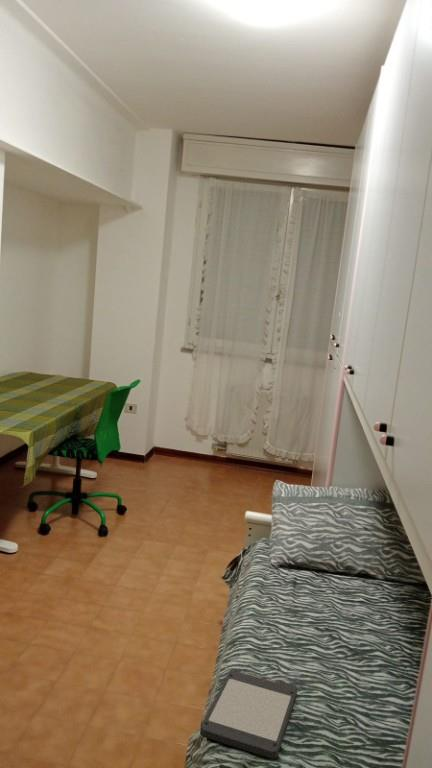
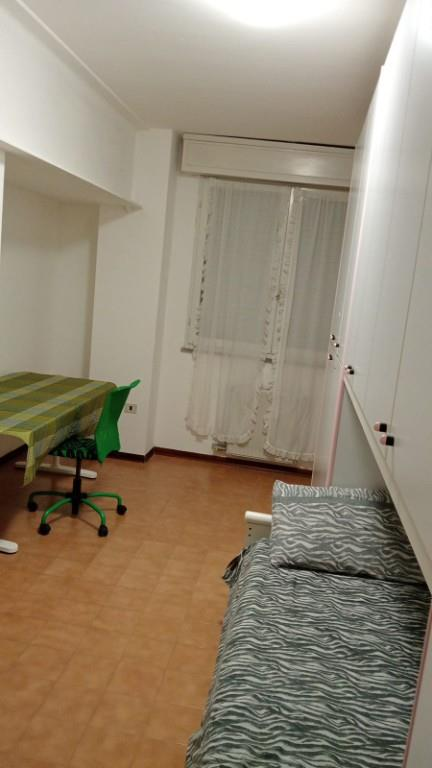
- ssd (251, 709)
